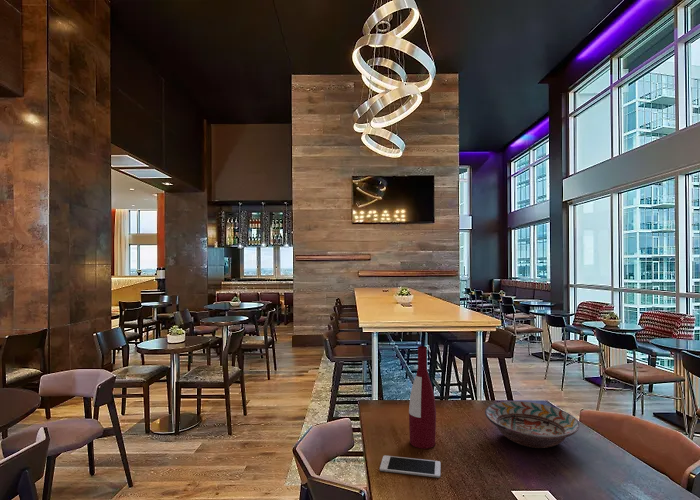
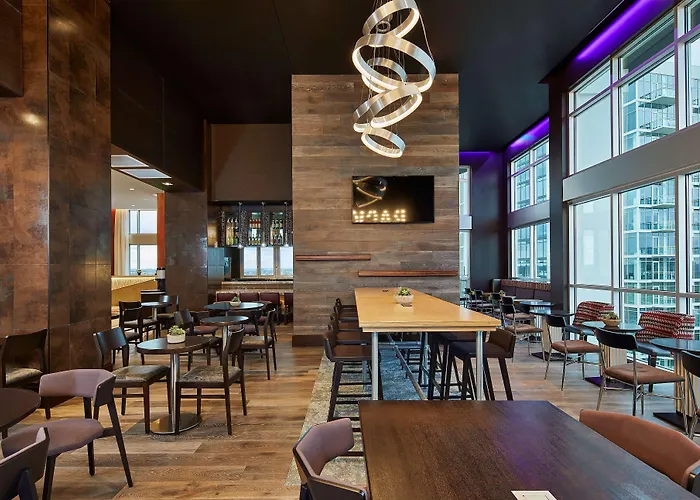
- alcohol (422, 394)
- decorative bowl (530, 427)
- cell phone (410, 466)
